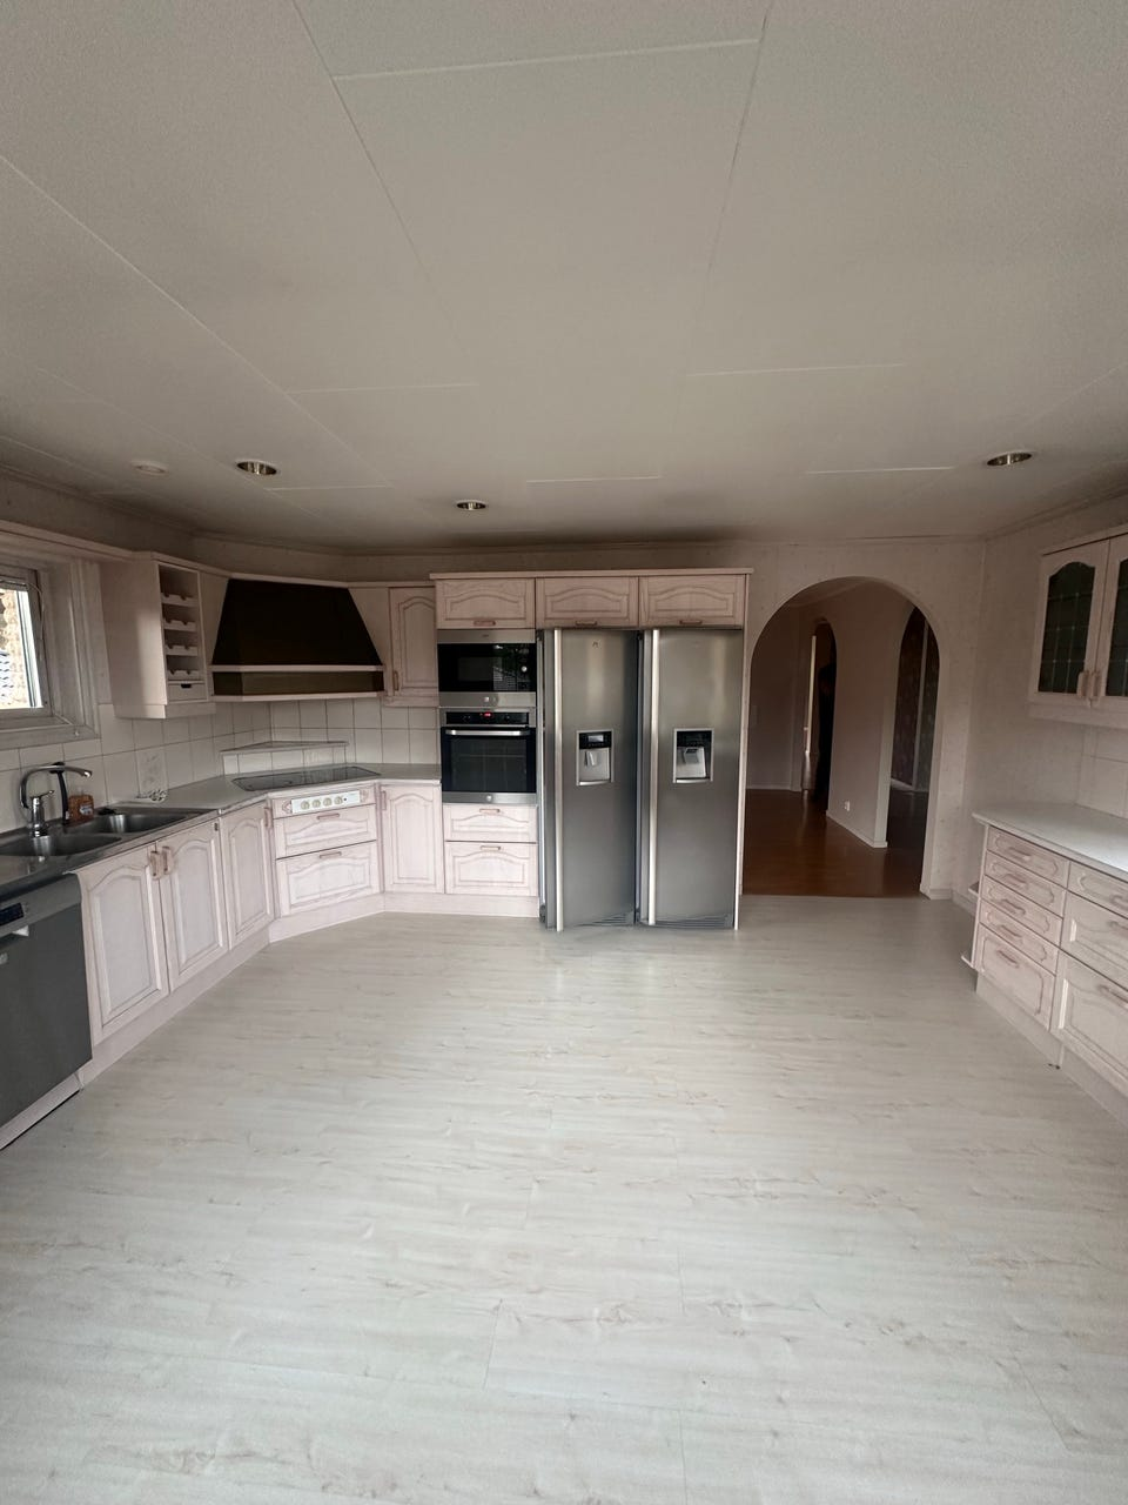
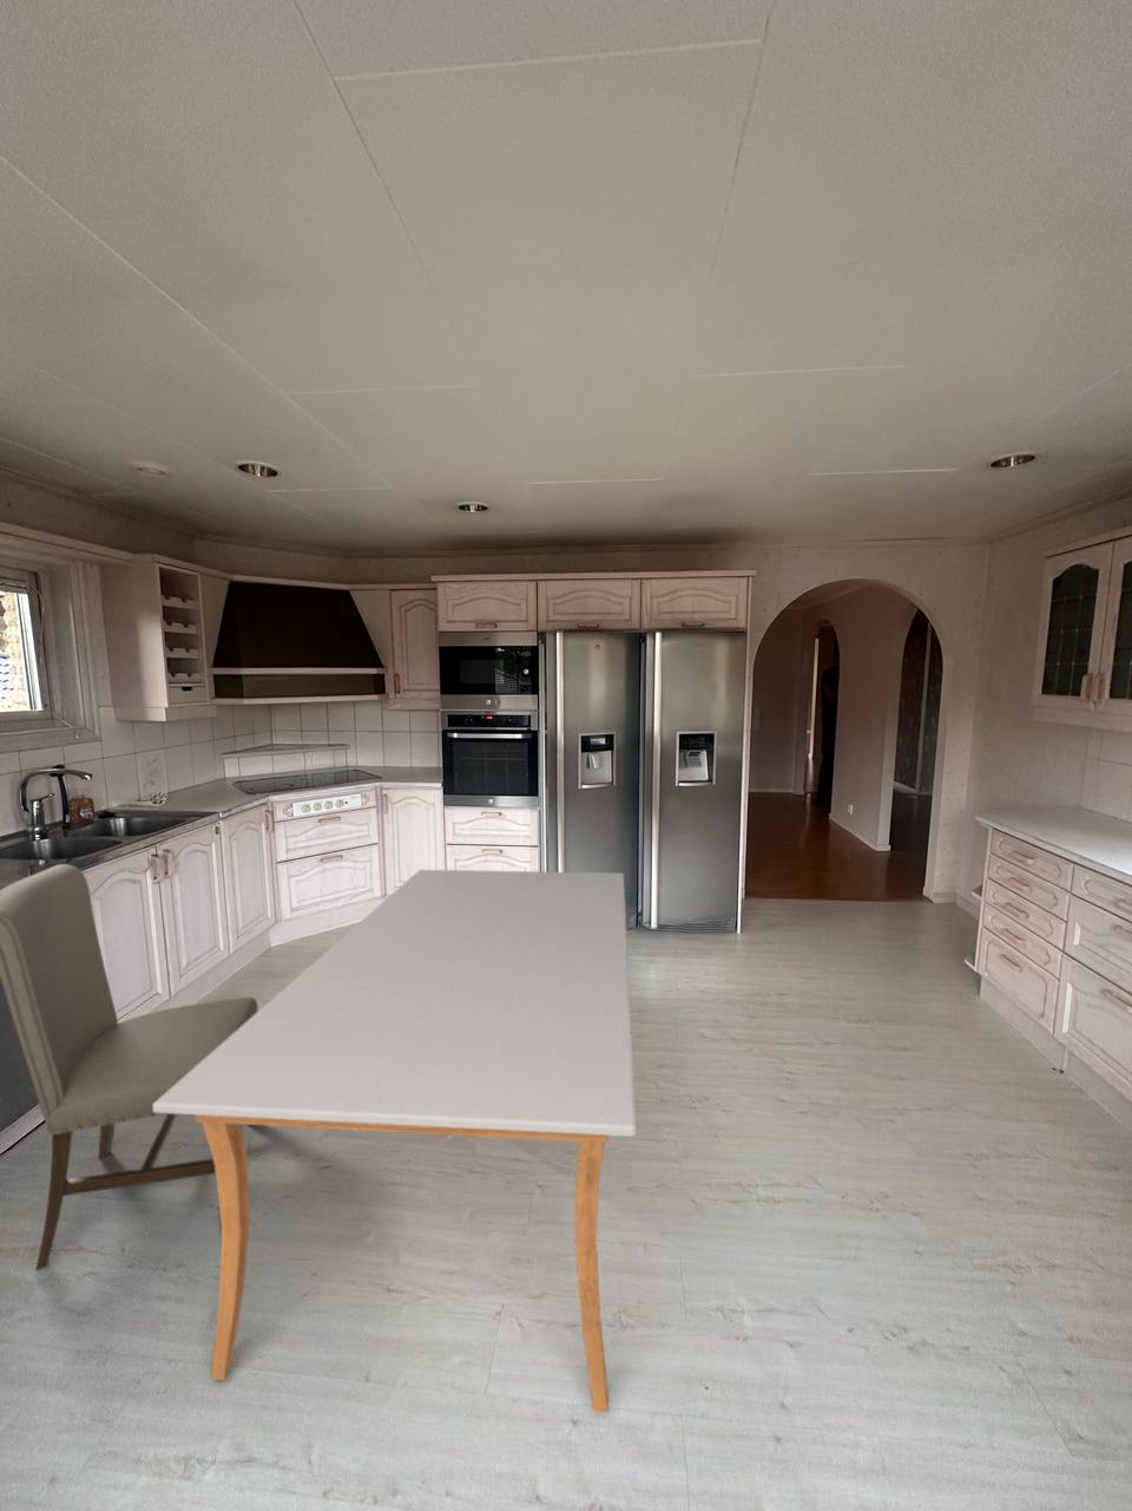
+ dining table (483, 1039)
+ chair (133, 1036)
